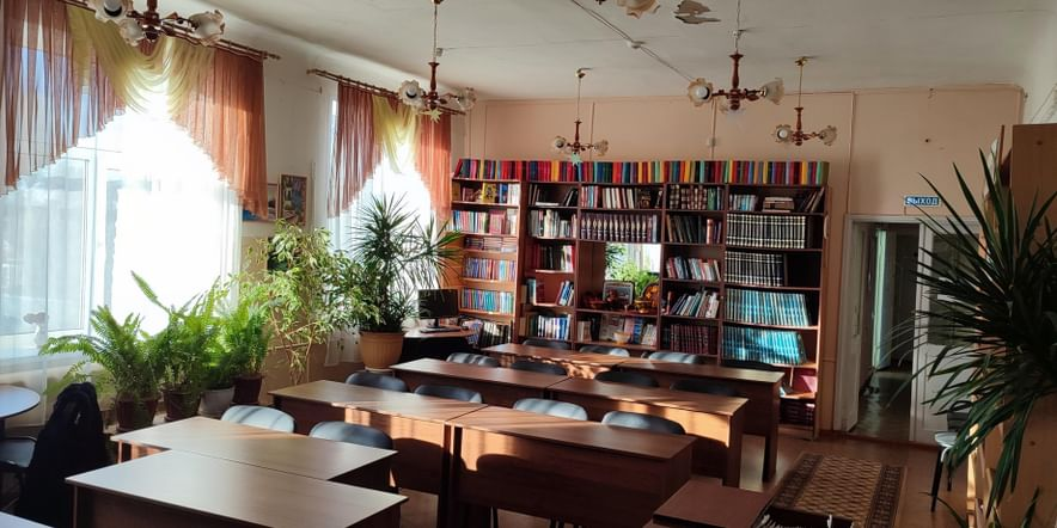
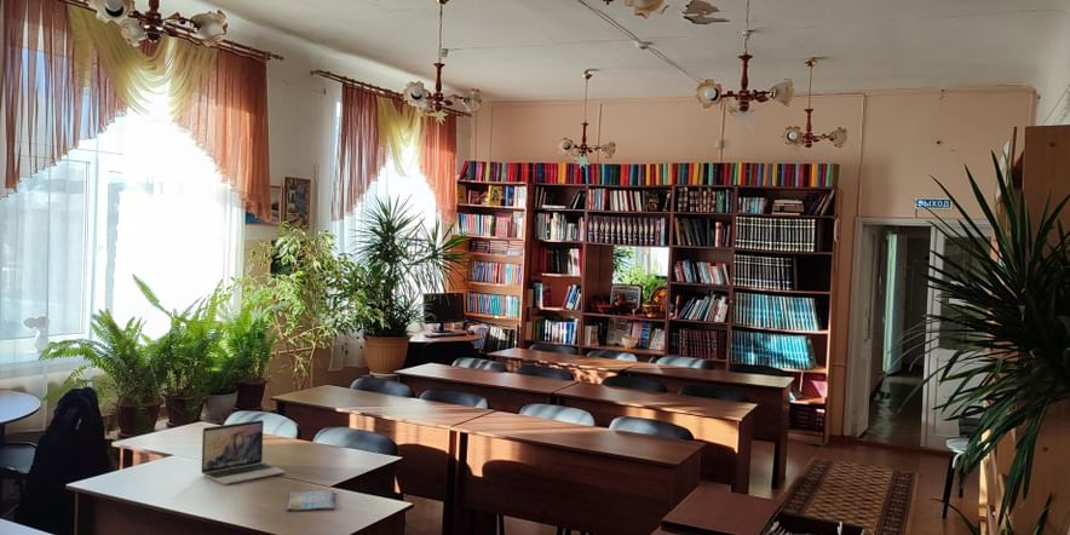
+ book (311, 499)
+ laptop (245, 450)
